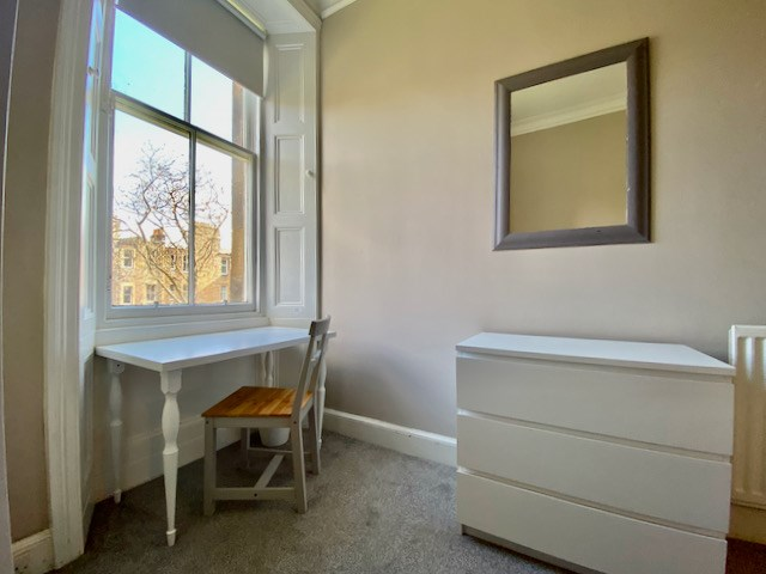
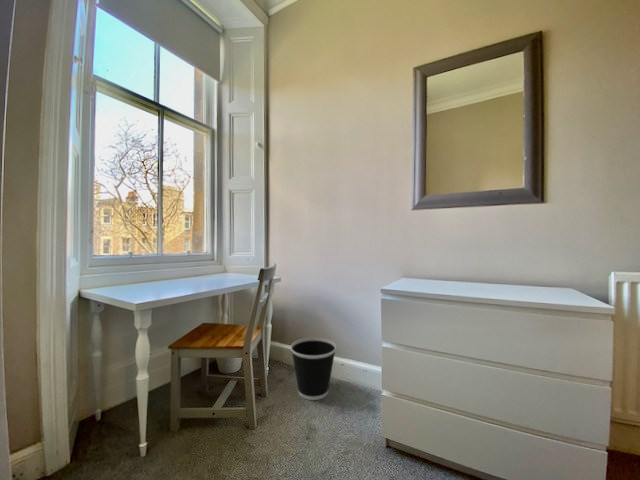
+ wastebasket (313, 368)
